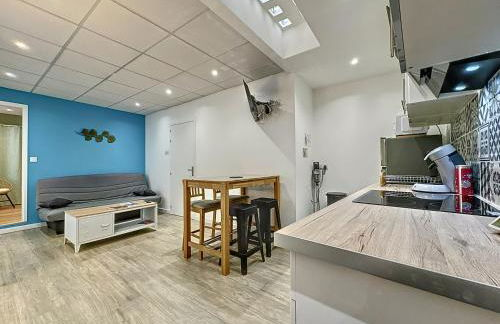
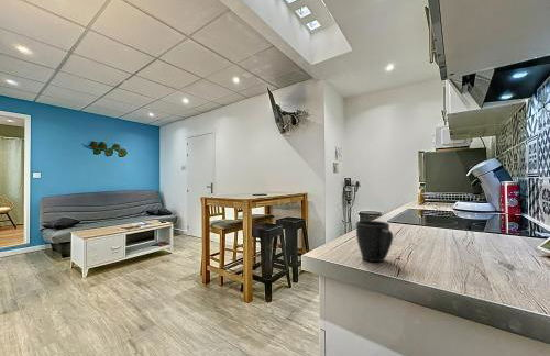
+ mug (376, 242)
